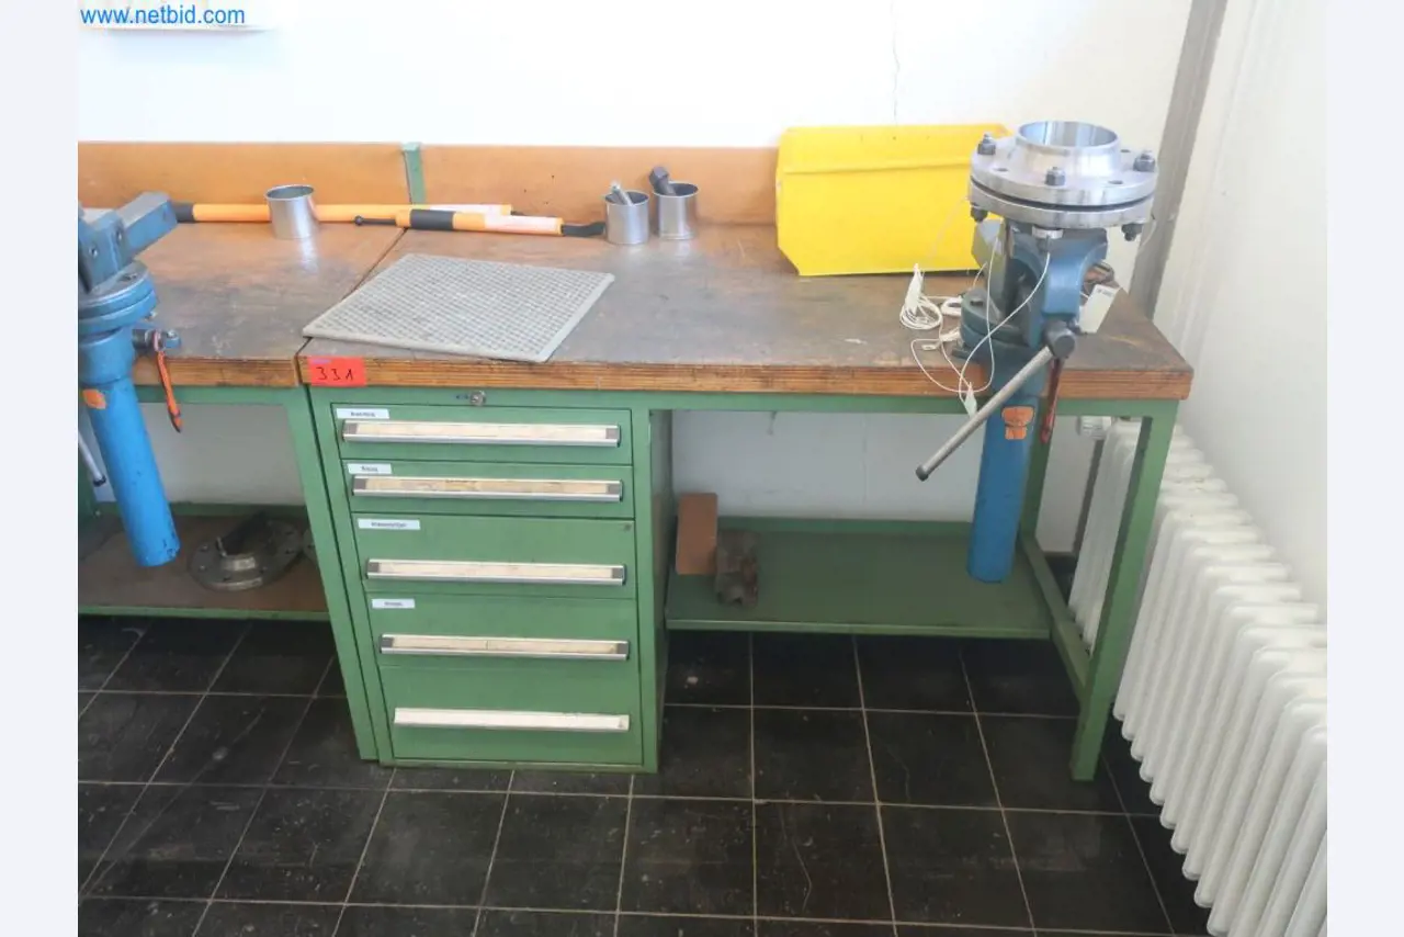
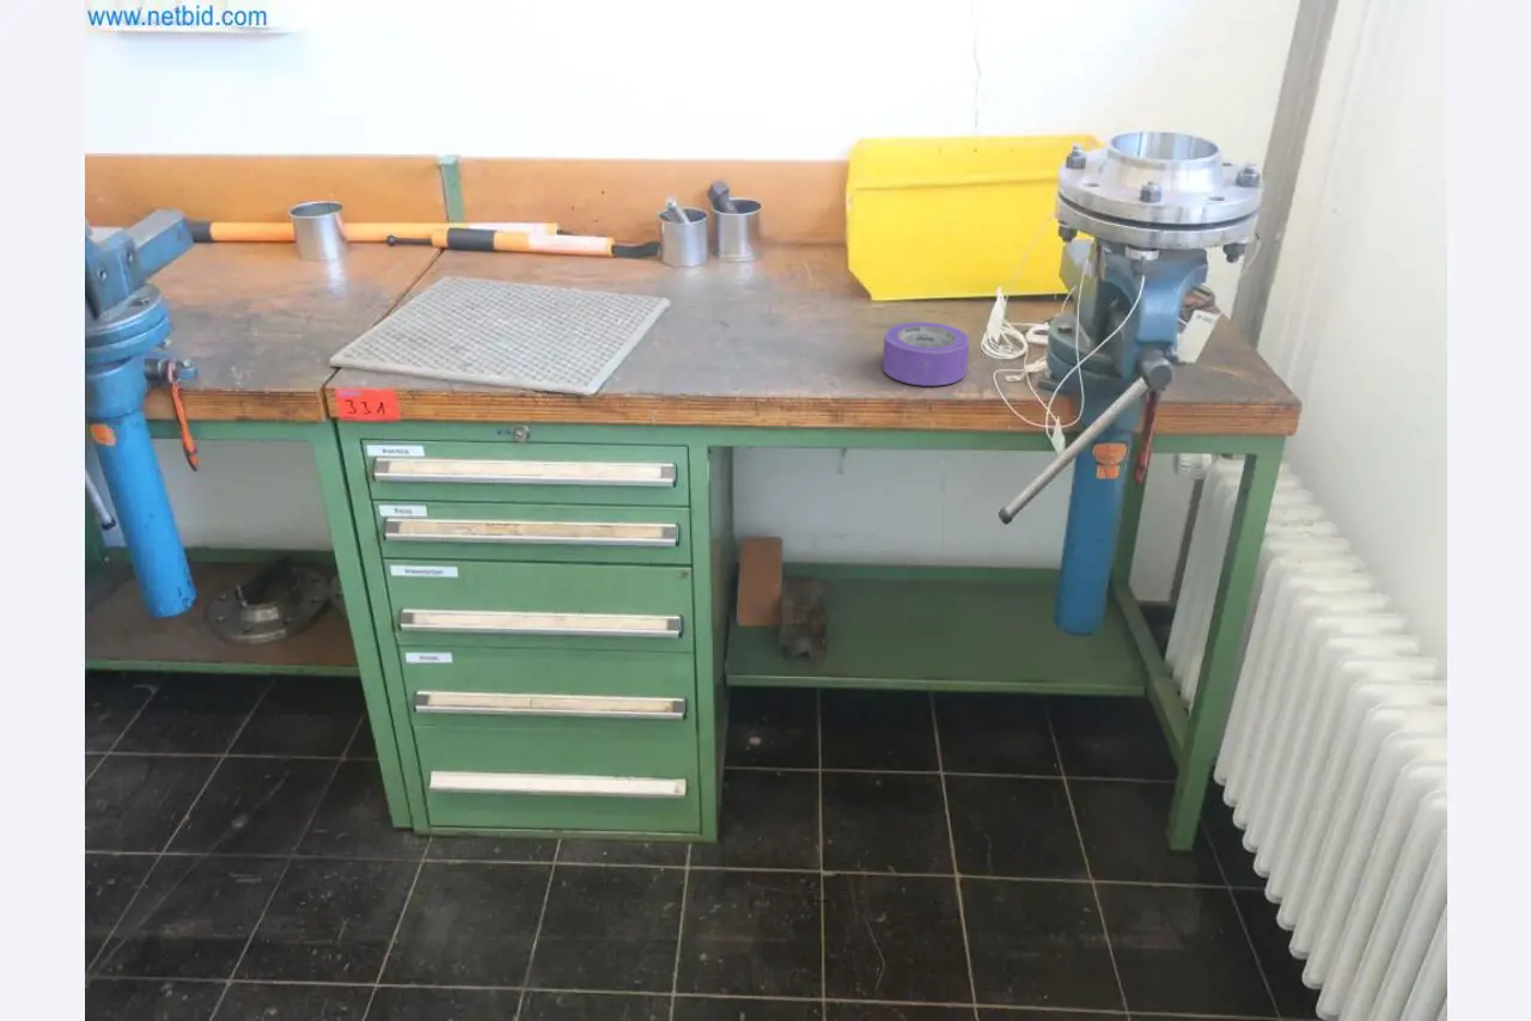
+ tape roll (925, 353)
